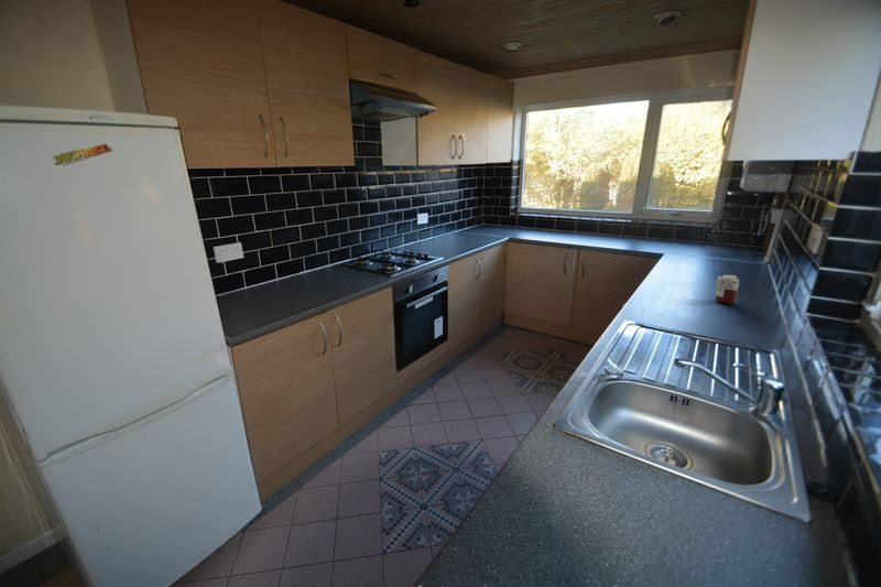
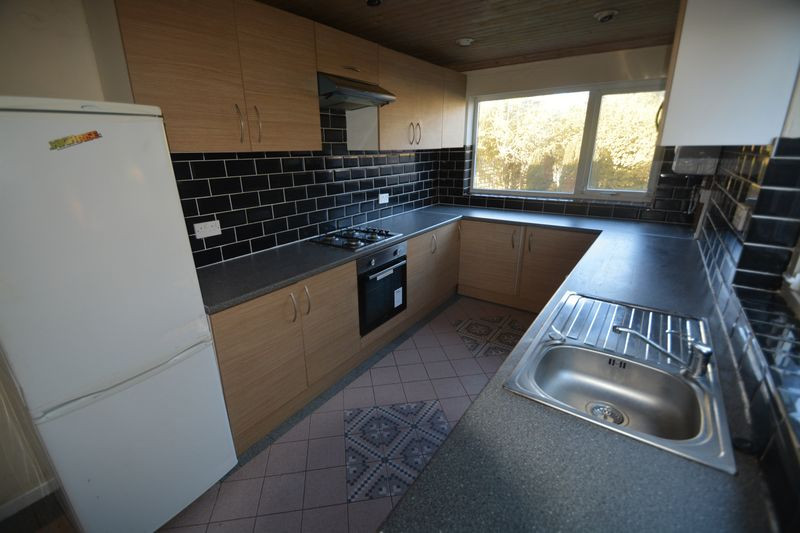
- jar (726, 290)
